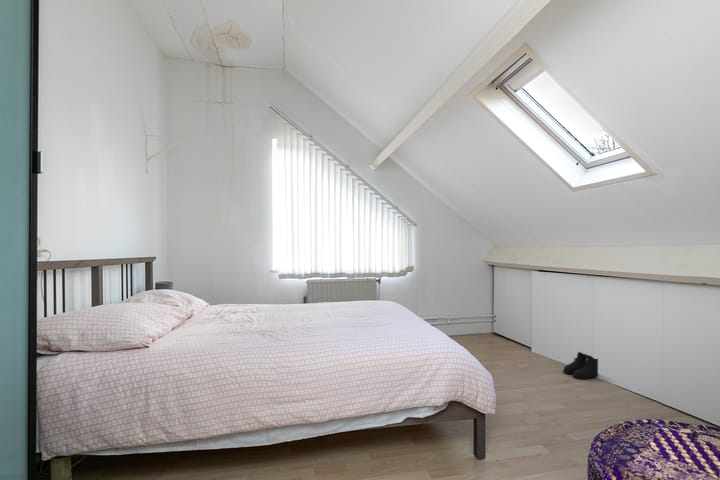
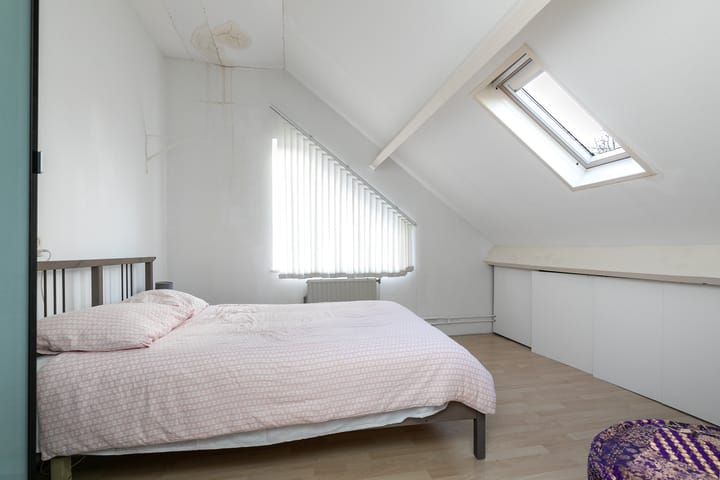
- boots (580, 364)
